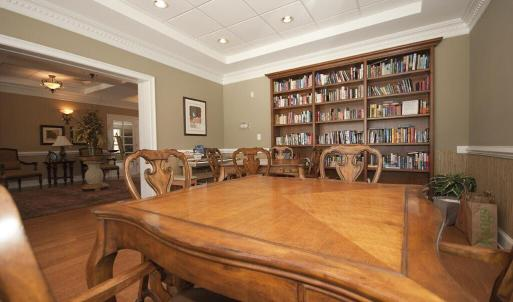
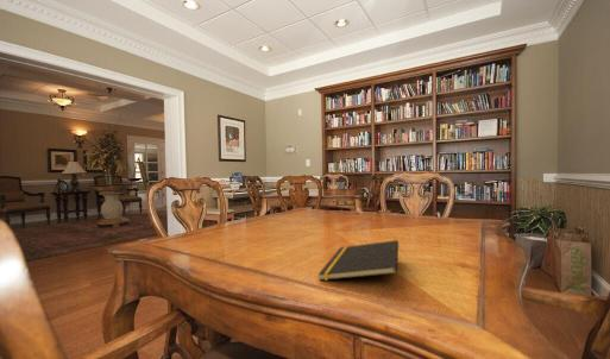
+ notepad (363, 258)
